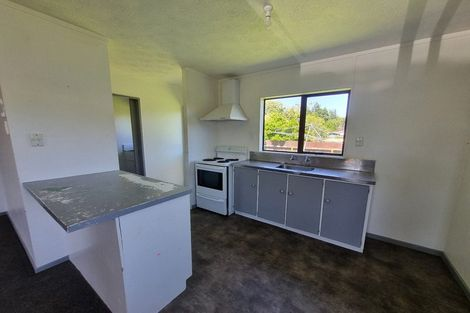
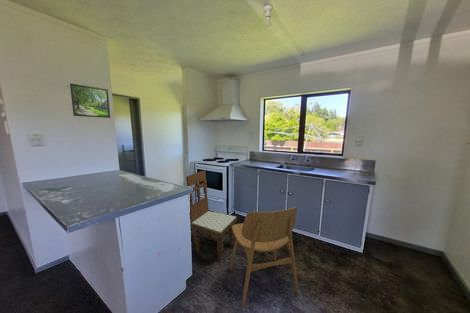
+ dining chair (212, 212)
+ dining chair (262, 241)
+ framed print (91, 102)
